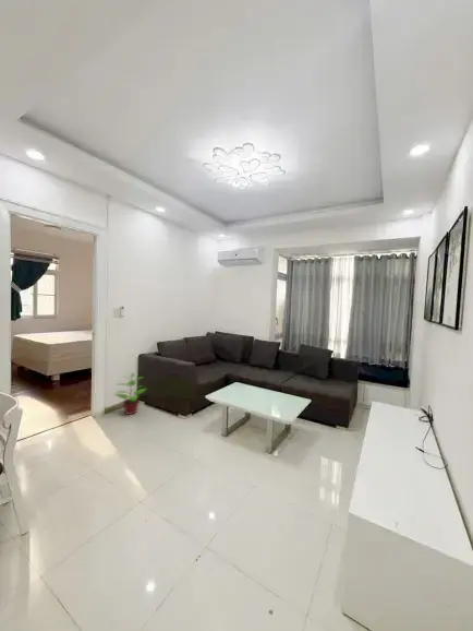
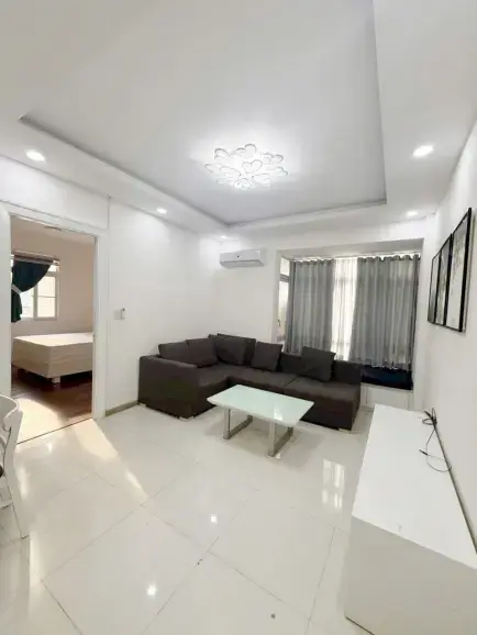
- potted plant (133, 392)
